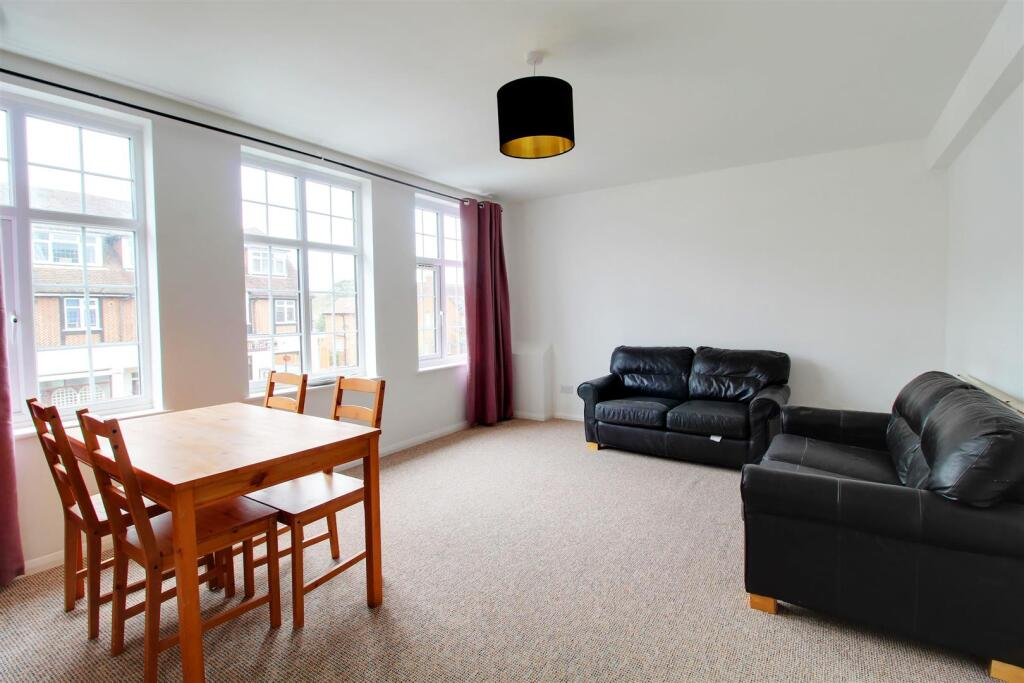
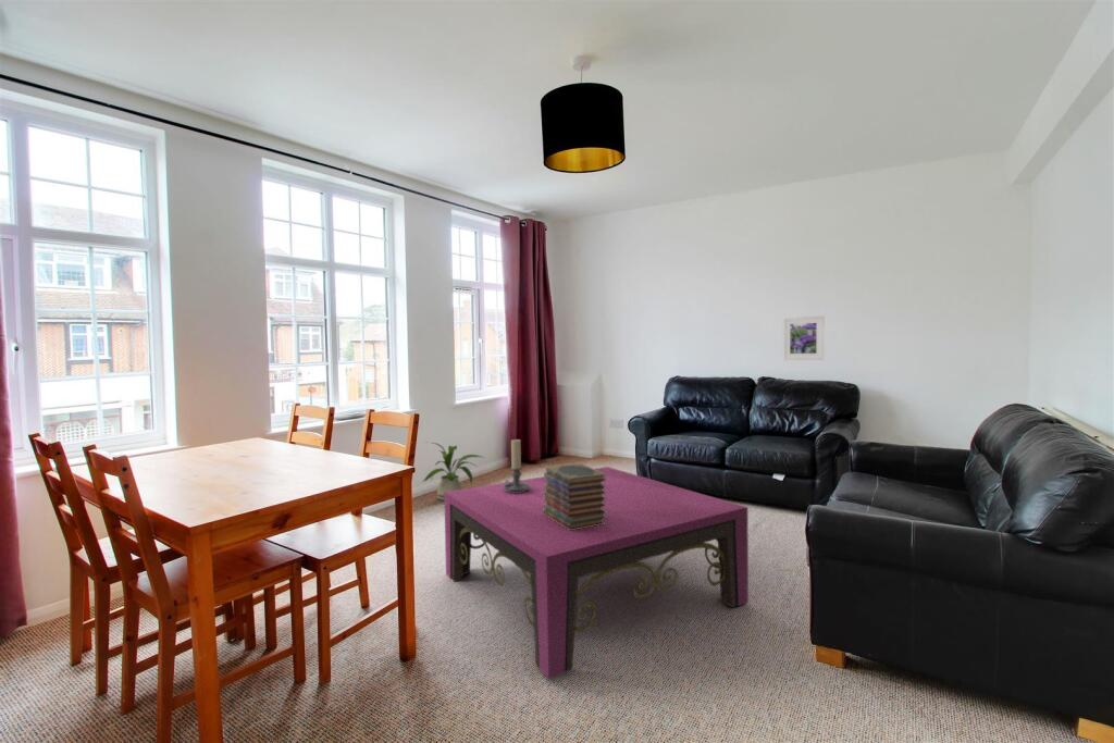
+ book stack (574, 494)
+ coffee table (585, 543)
+ house plant (454, 469)
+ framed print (803, 338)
+ candle holder (515, 463)
